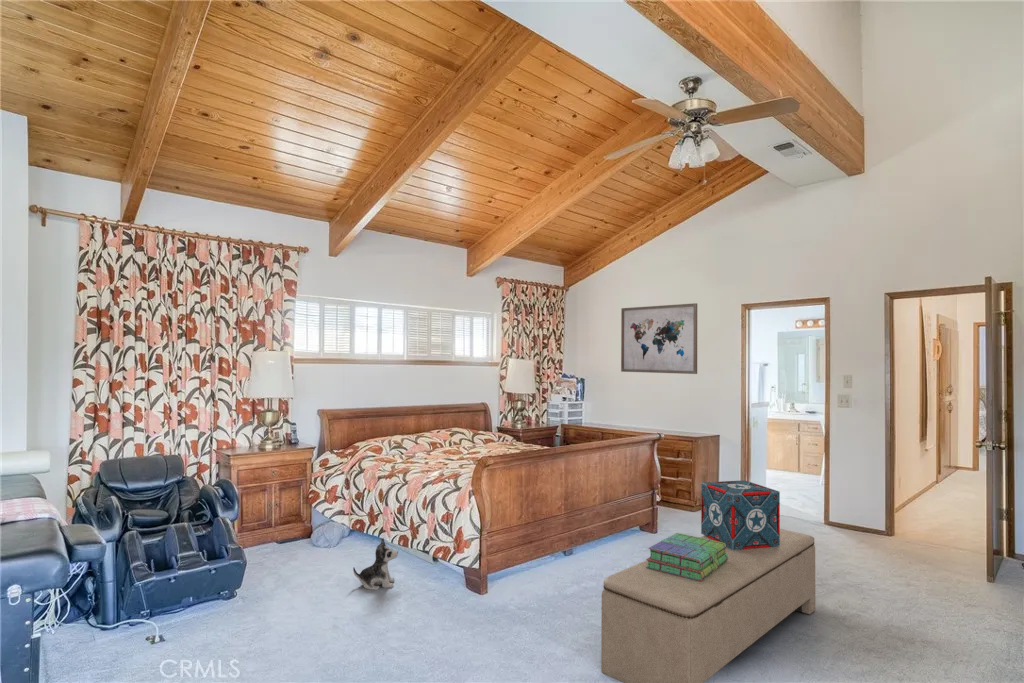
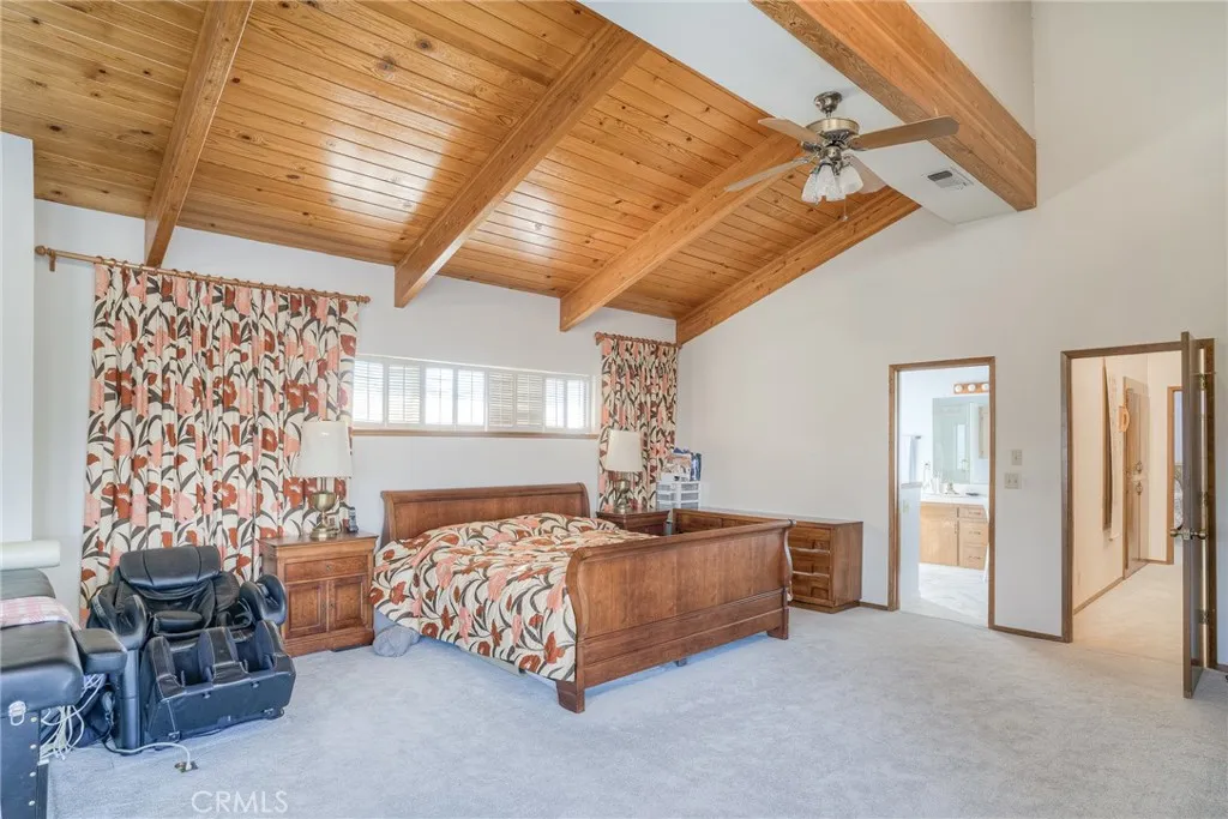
- plush toy (375, 561)
- wall art (657, 339)
- bench (720, 595)
- decorative box (739, 512)
- stack of books (687, 554)
